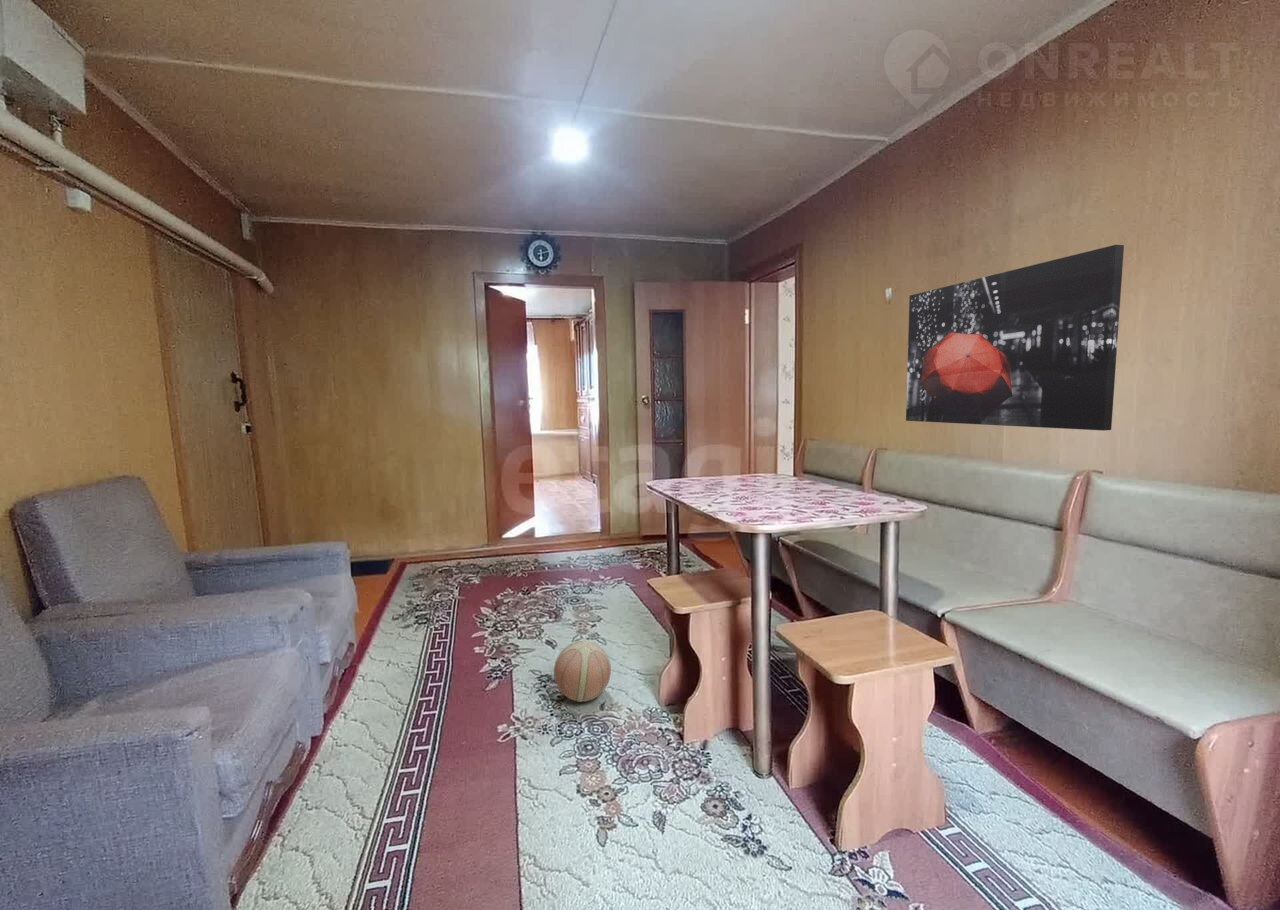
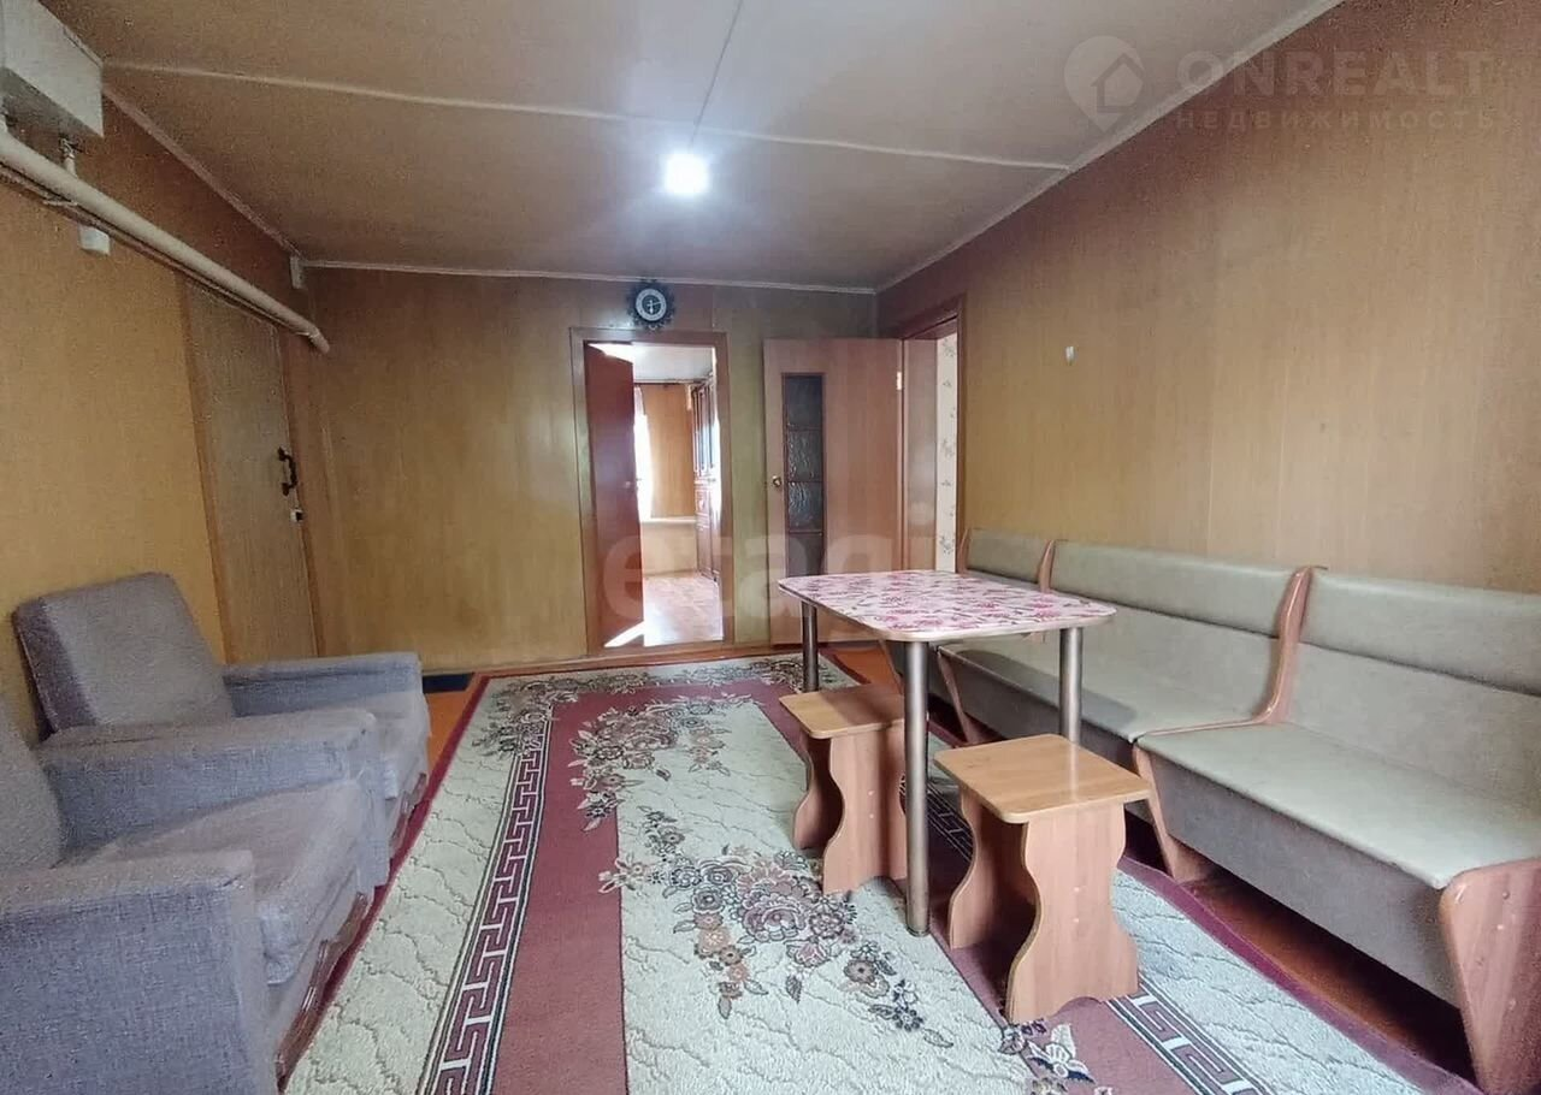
- wall art (992, 350)
- ball (582, 670)
